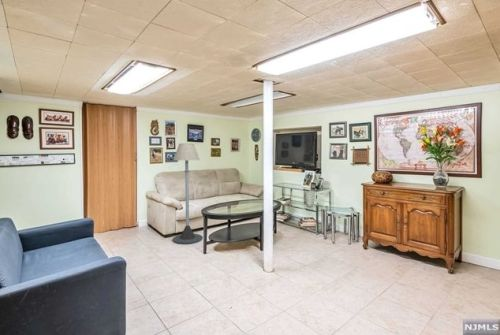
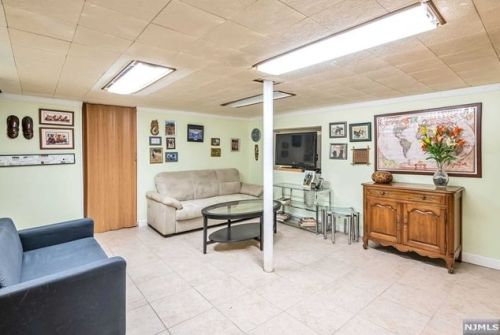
- floor lamp (187, 191)
